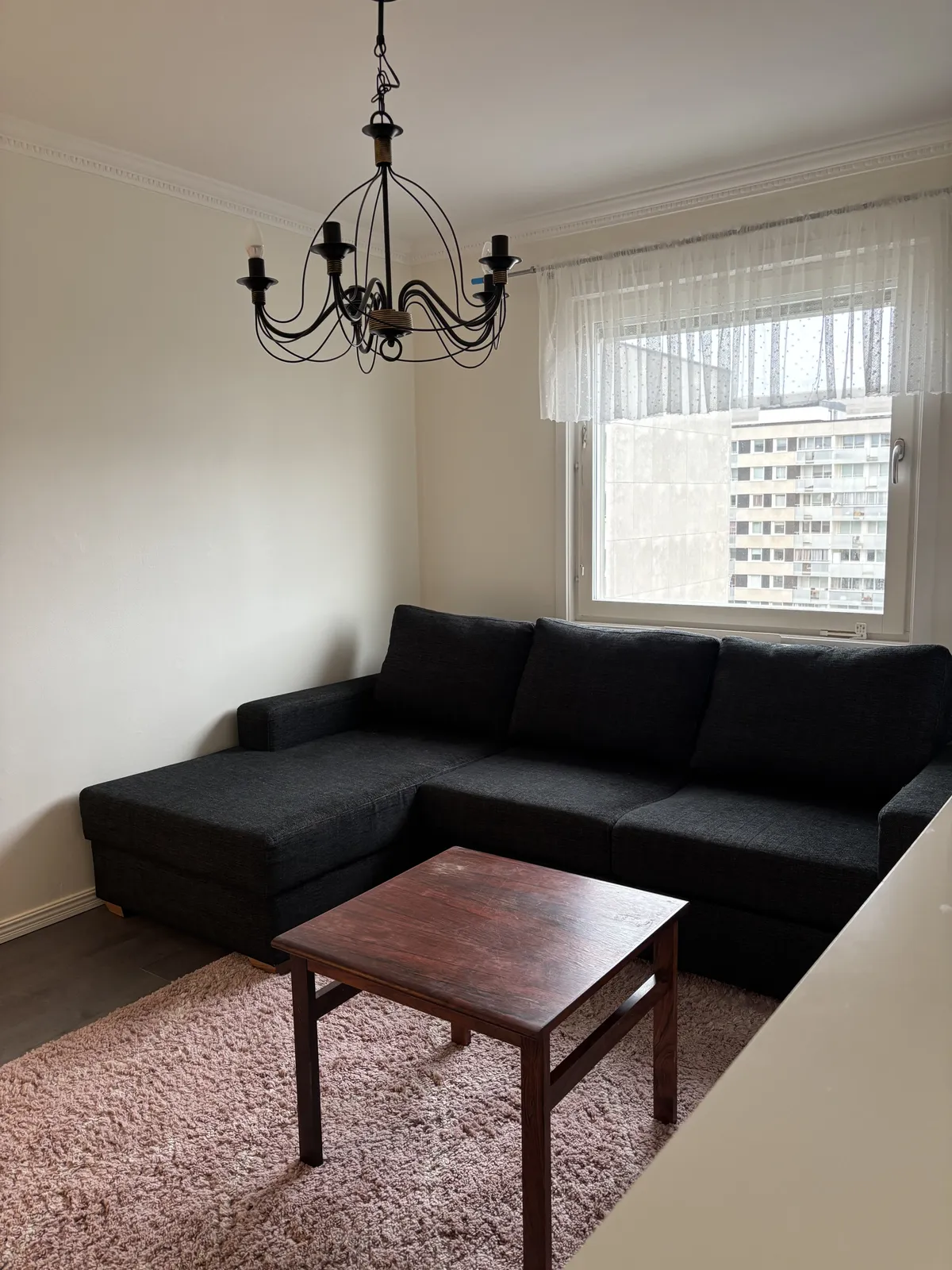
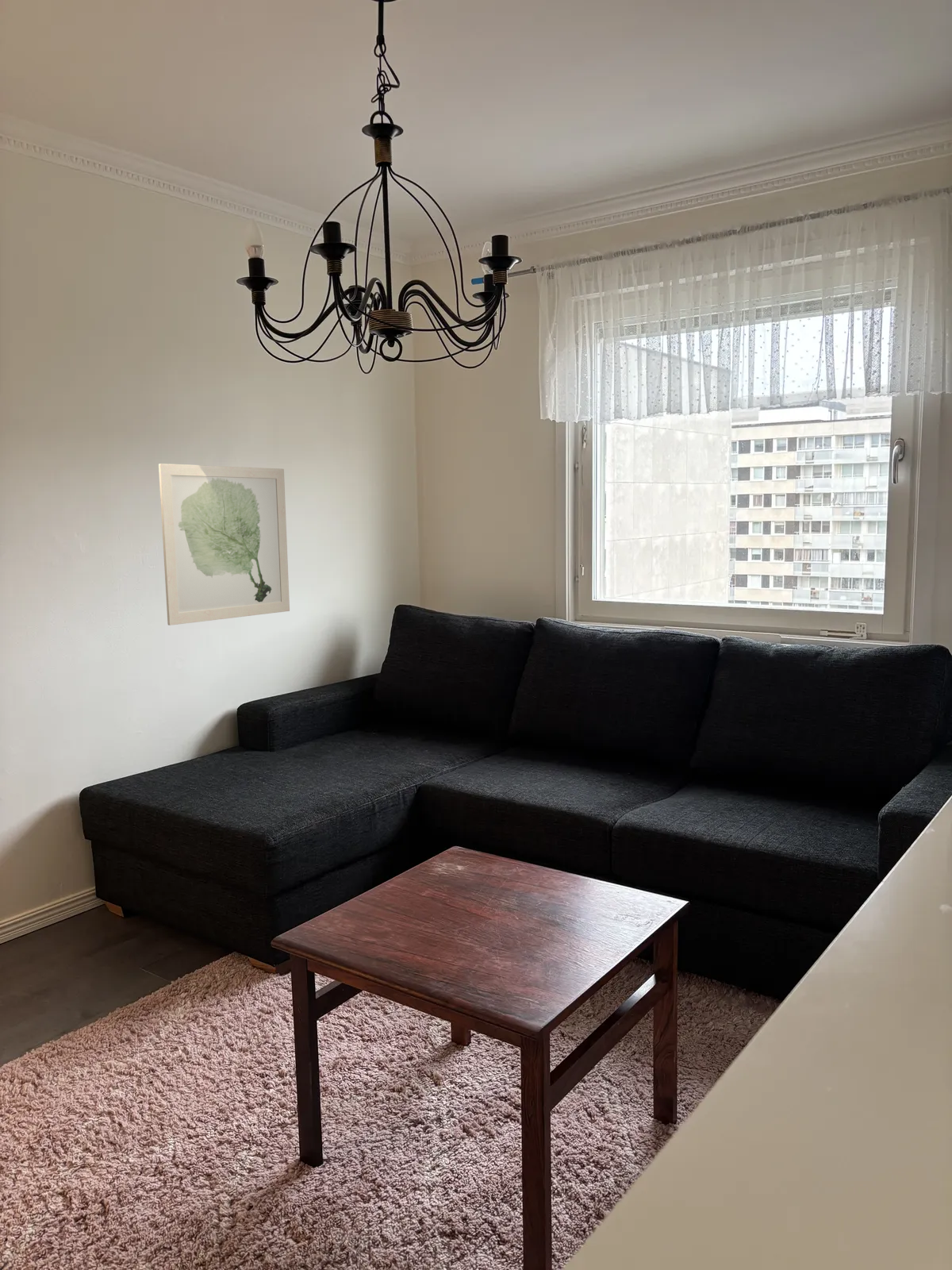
+ wall art (228, 542)
